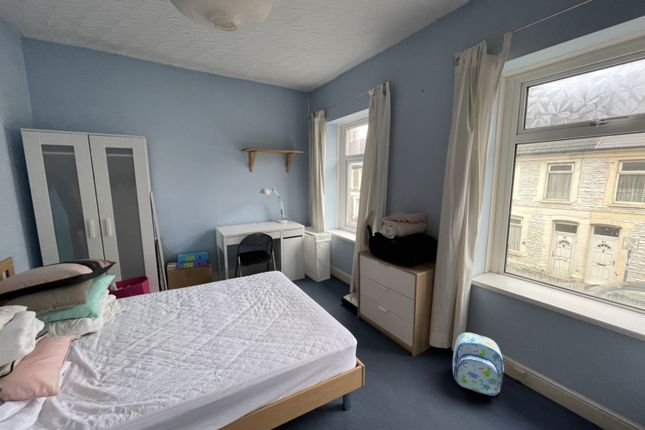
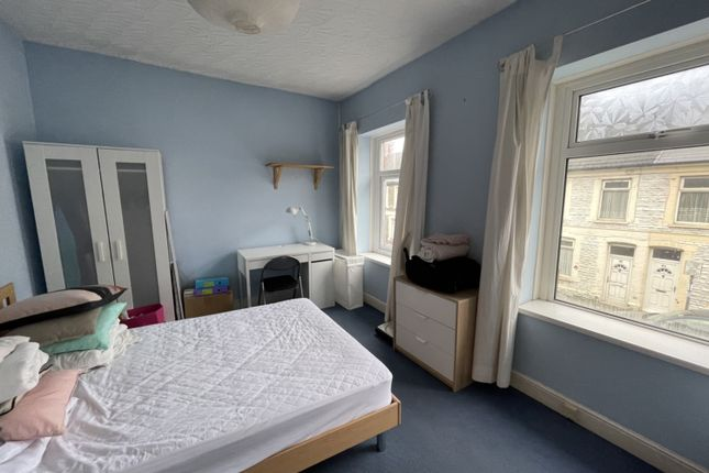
- backpack (477, 363)
